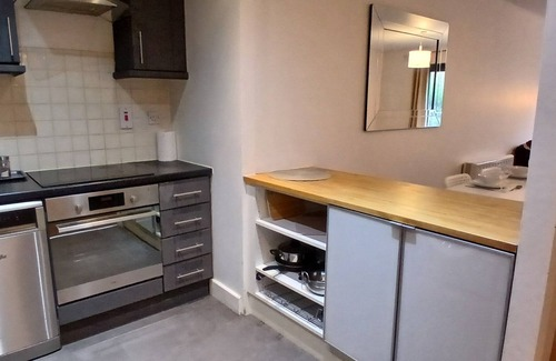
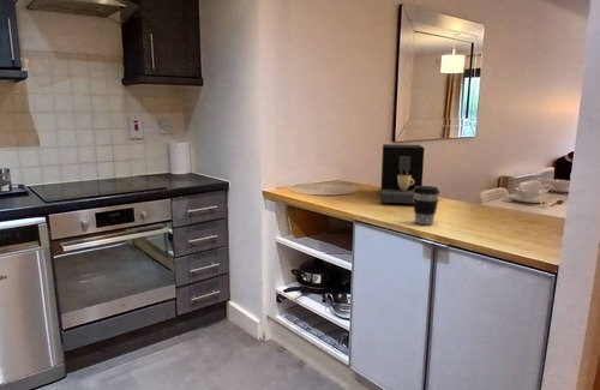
+ coffee cup (425, 205)
+ coffee maker (401, 172)
